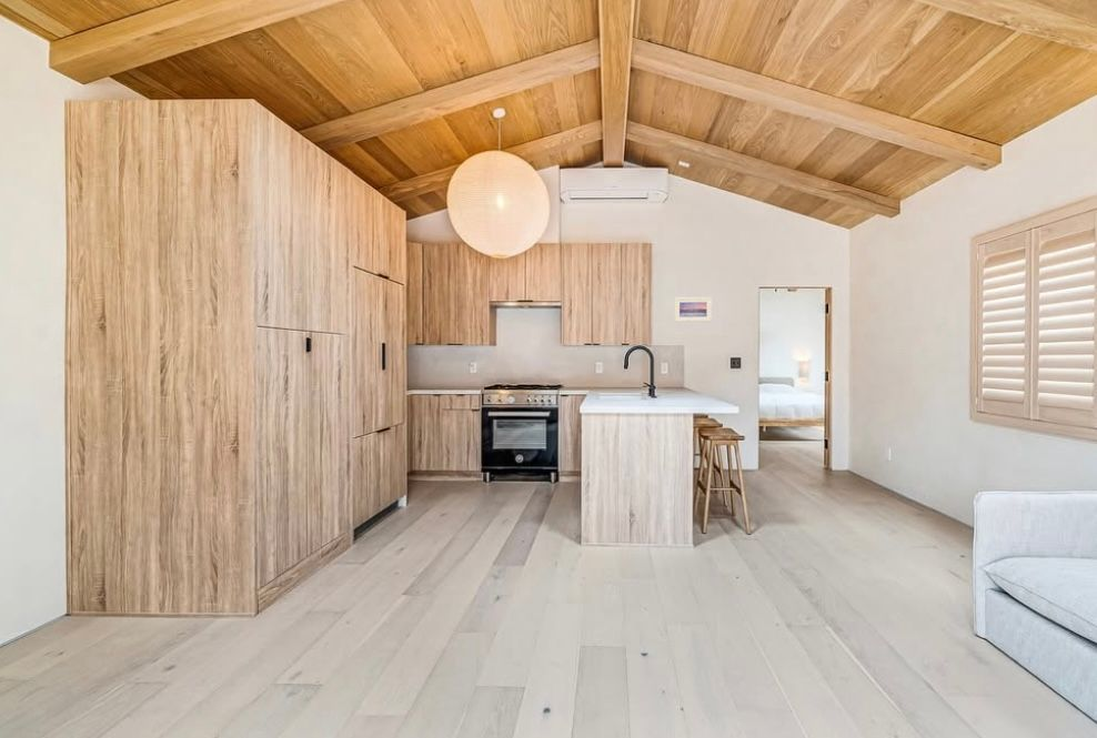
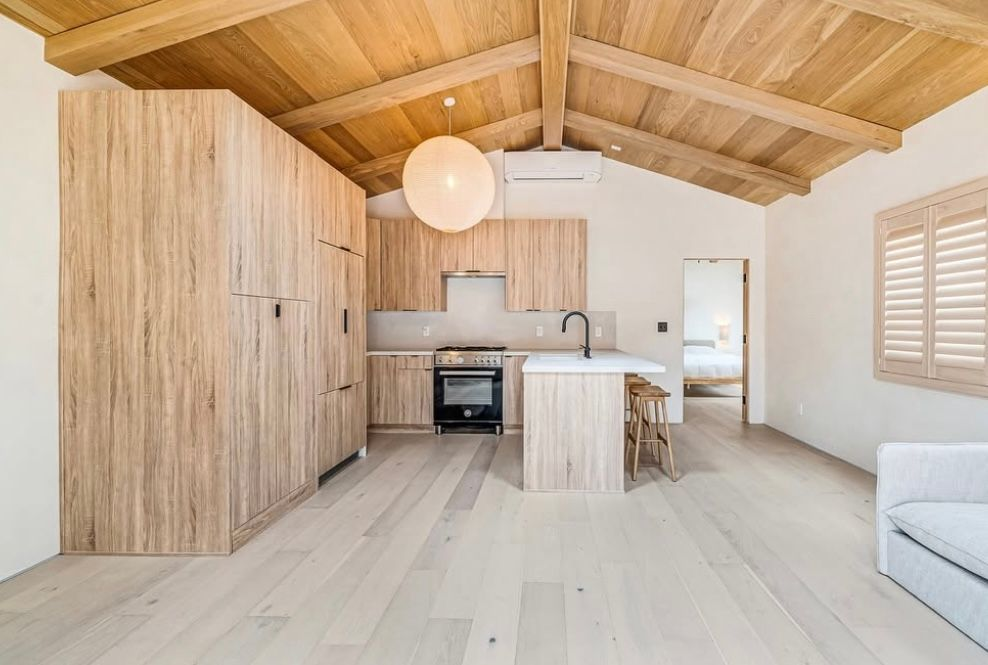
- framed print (693, 309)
